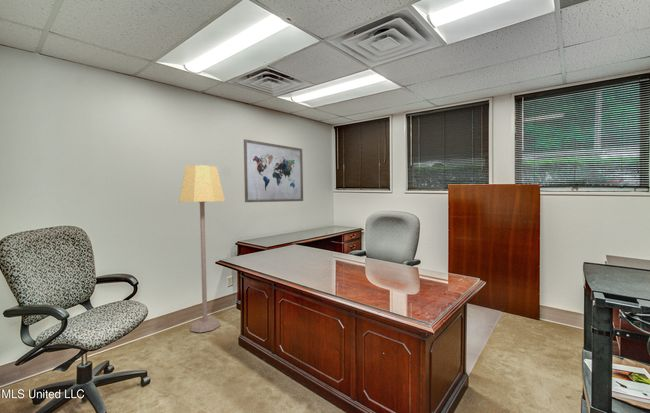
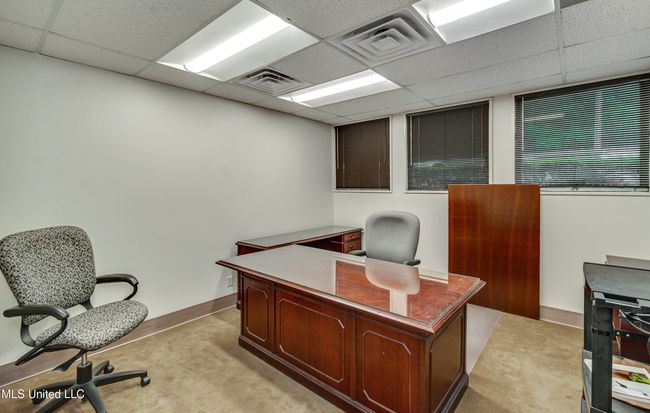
- lamp (203, 247)
- wall art (276, 173)
